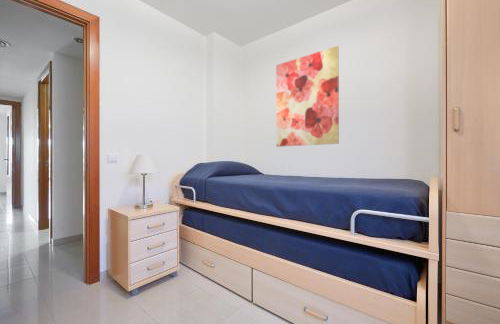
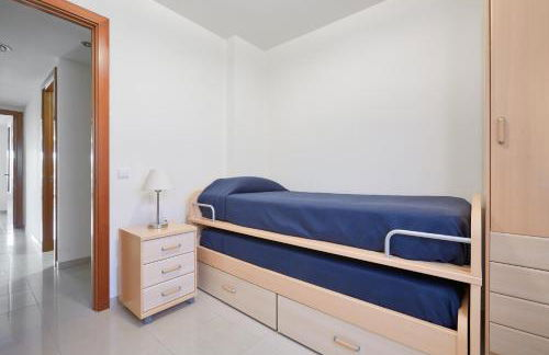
- wall art (304, 101)
